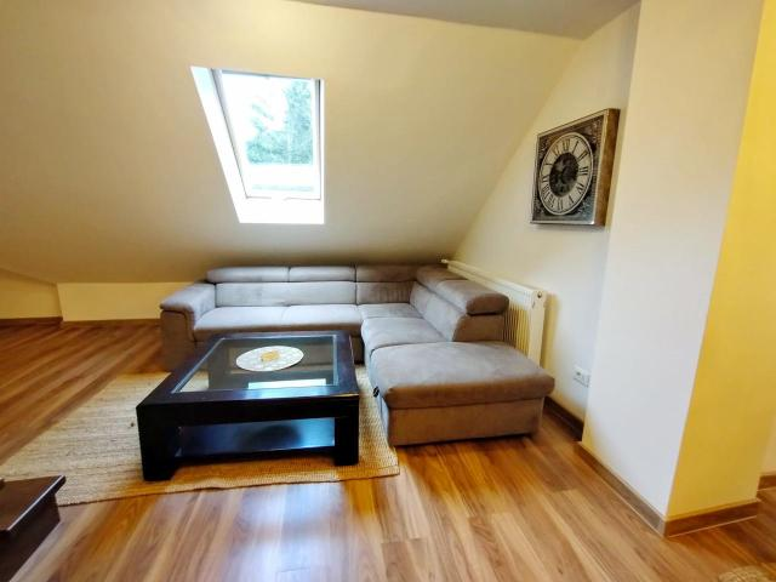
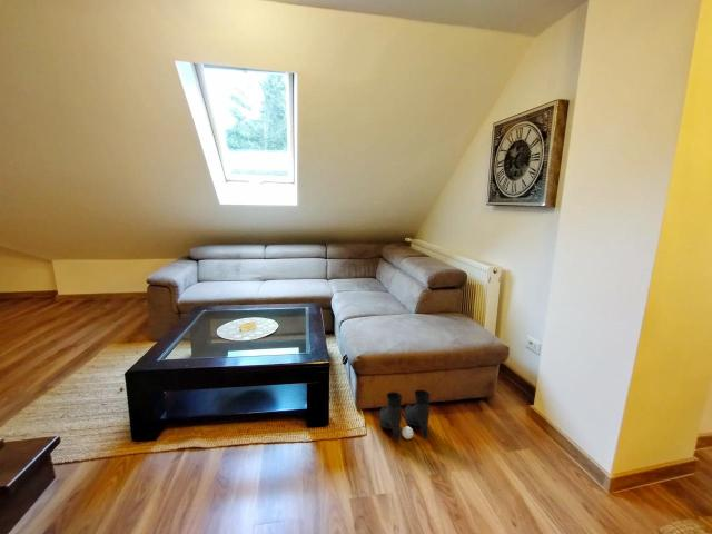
+ boots (406, 406)
